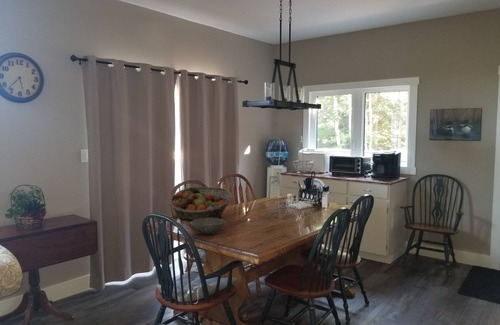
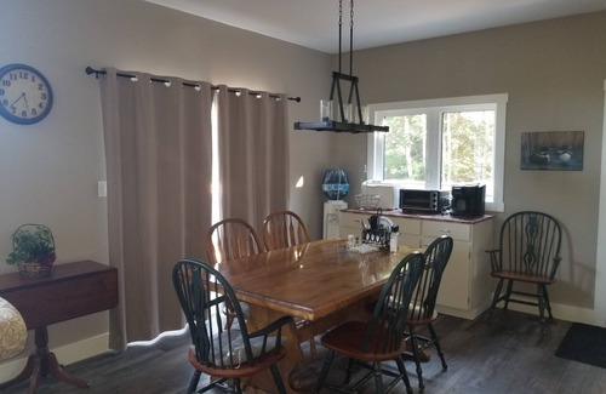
- bowl (207, 227)
- fruit basket (200, 203)
